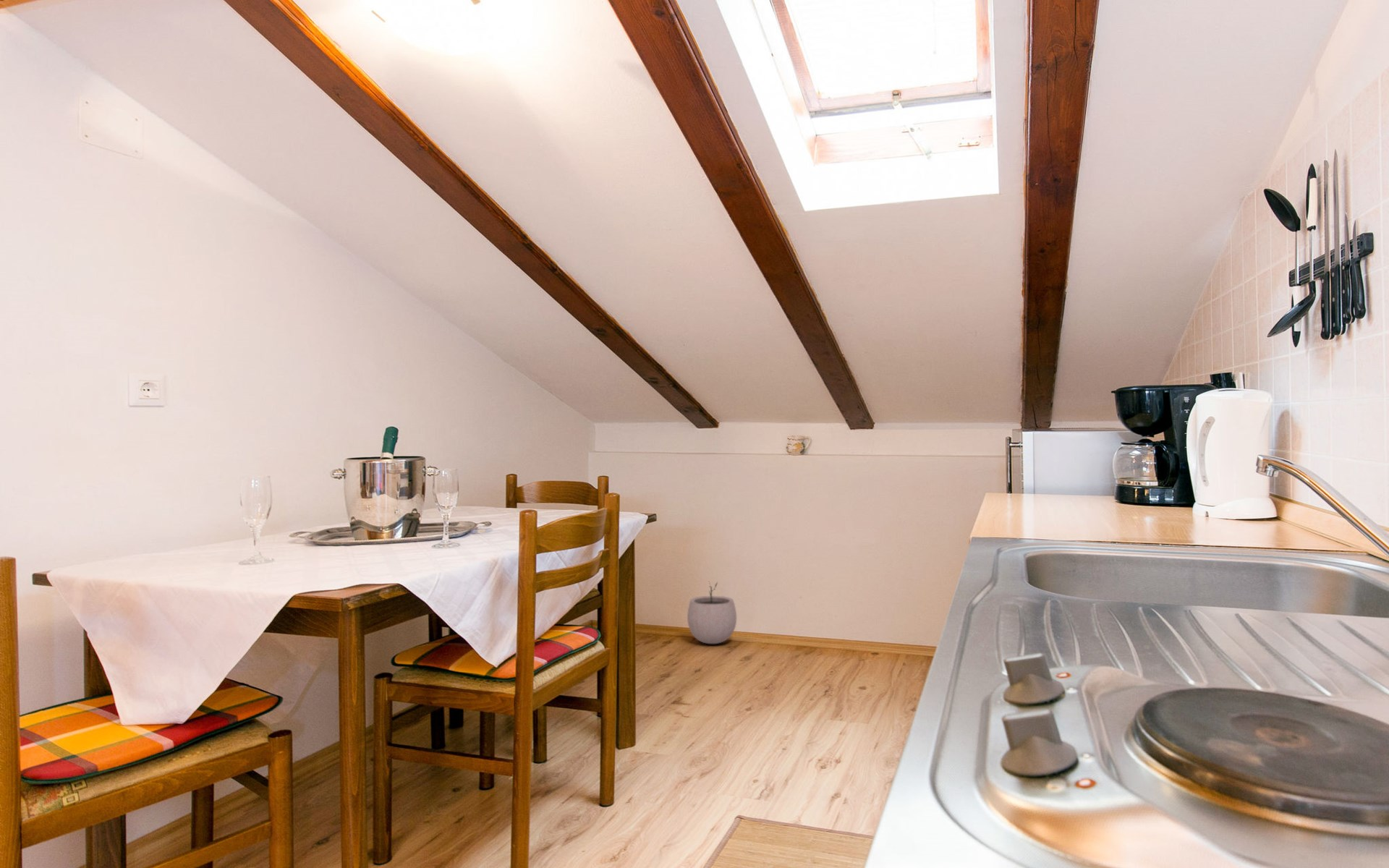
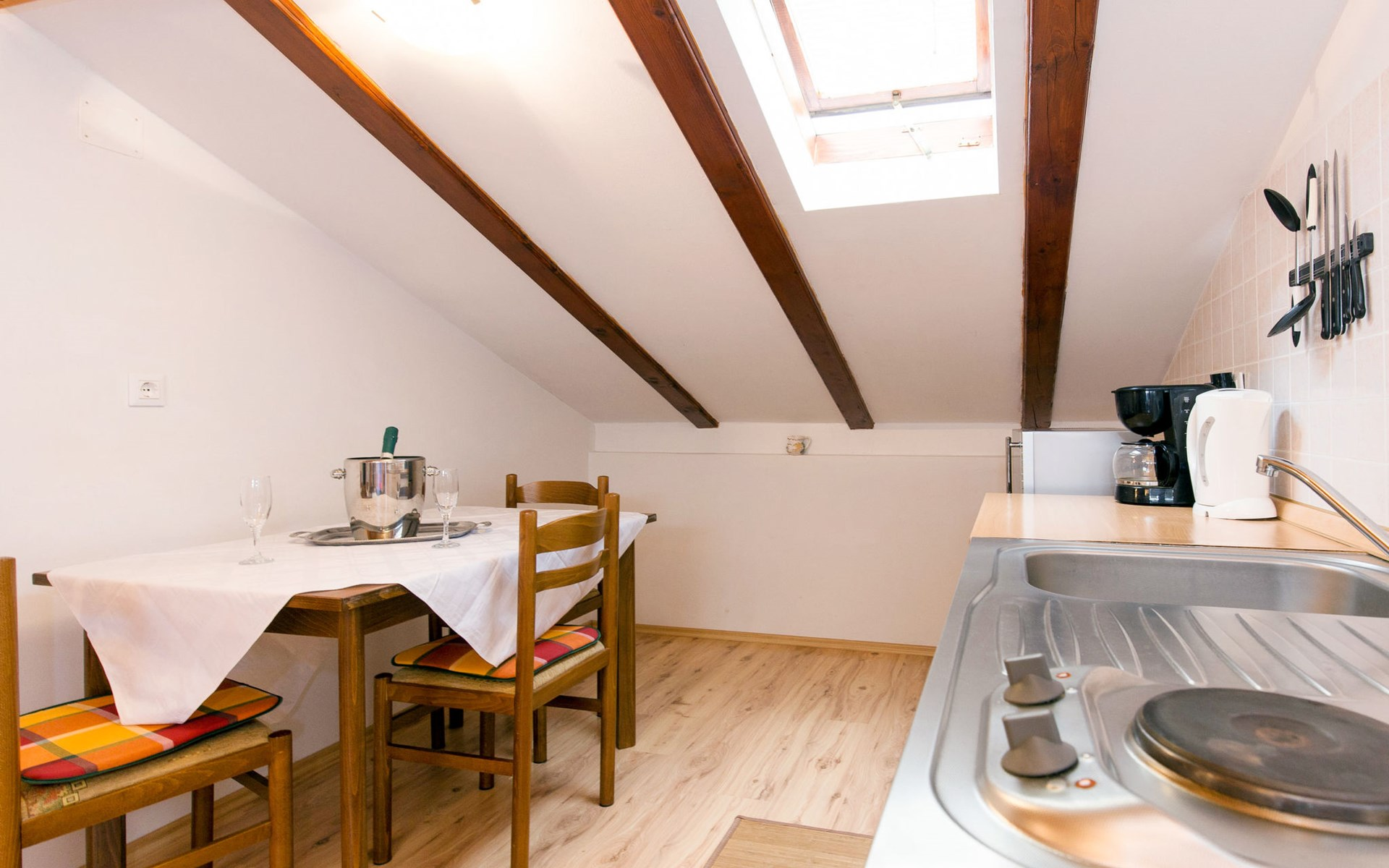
- plant pot (712, 611)
